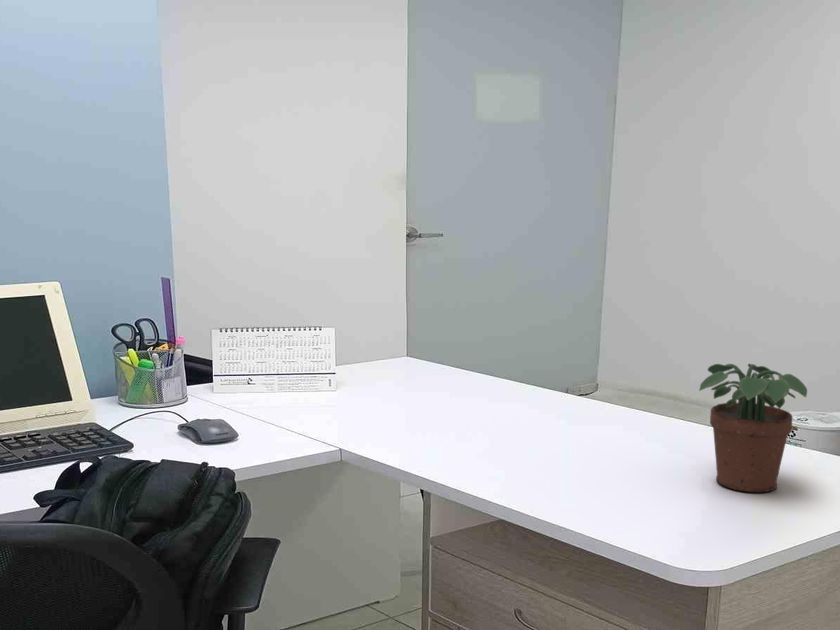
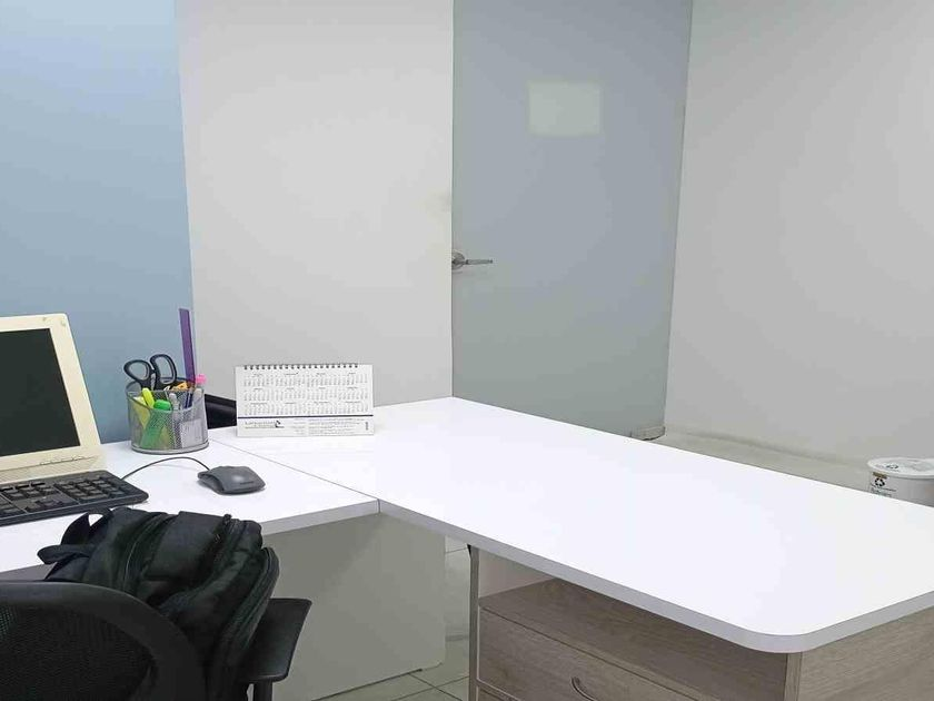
- potted plant (745, 425)
